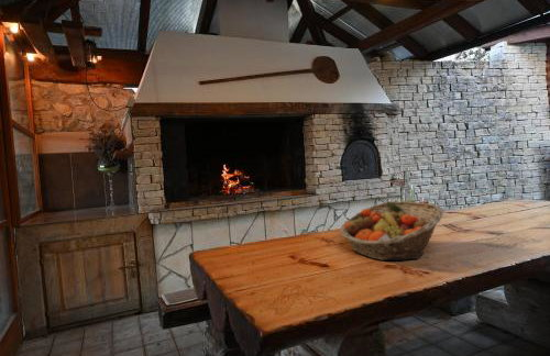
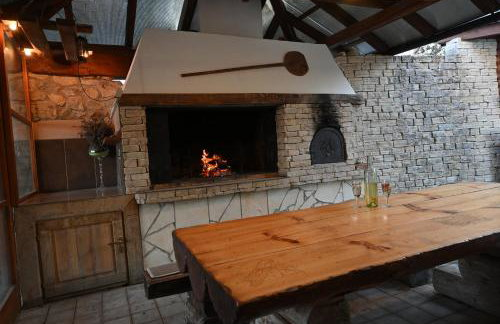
- fruit basket (388, 227)
